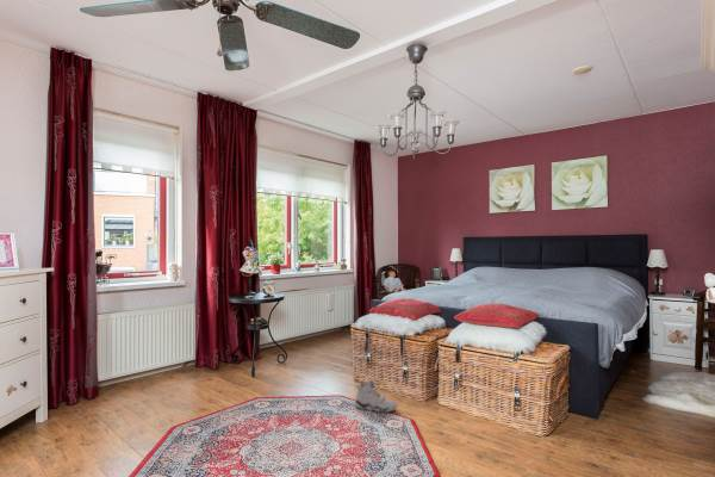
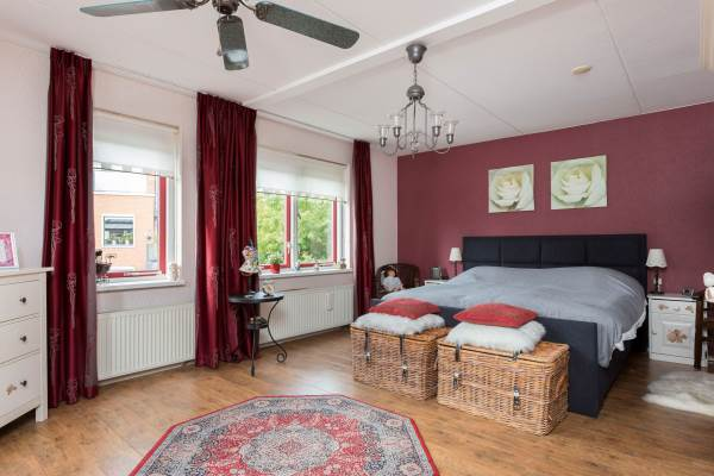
- sneaker (375, 396)
